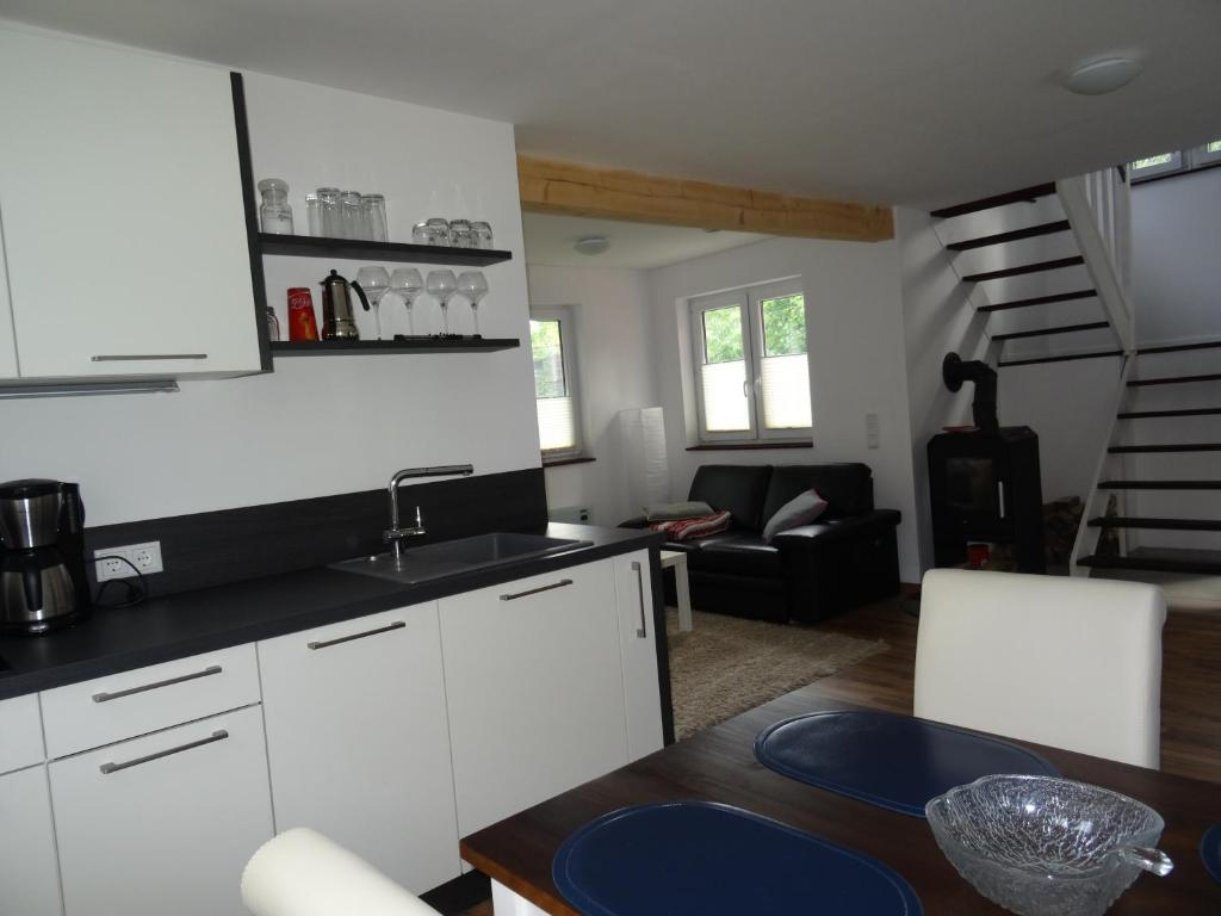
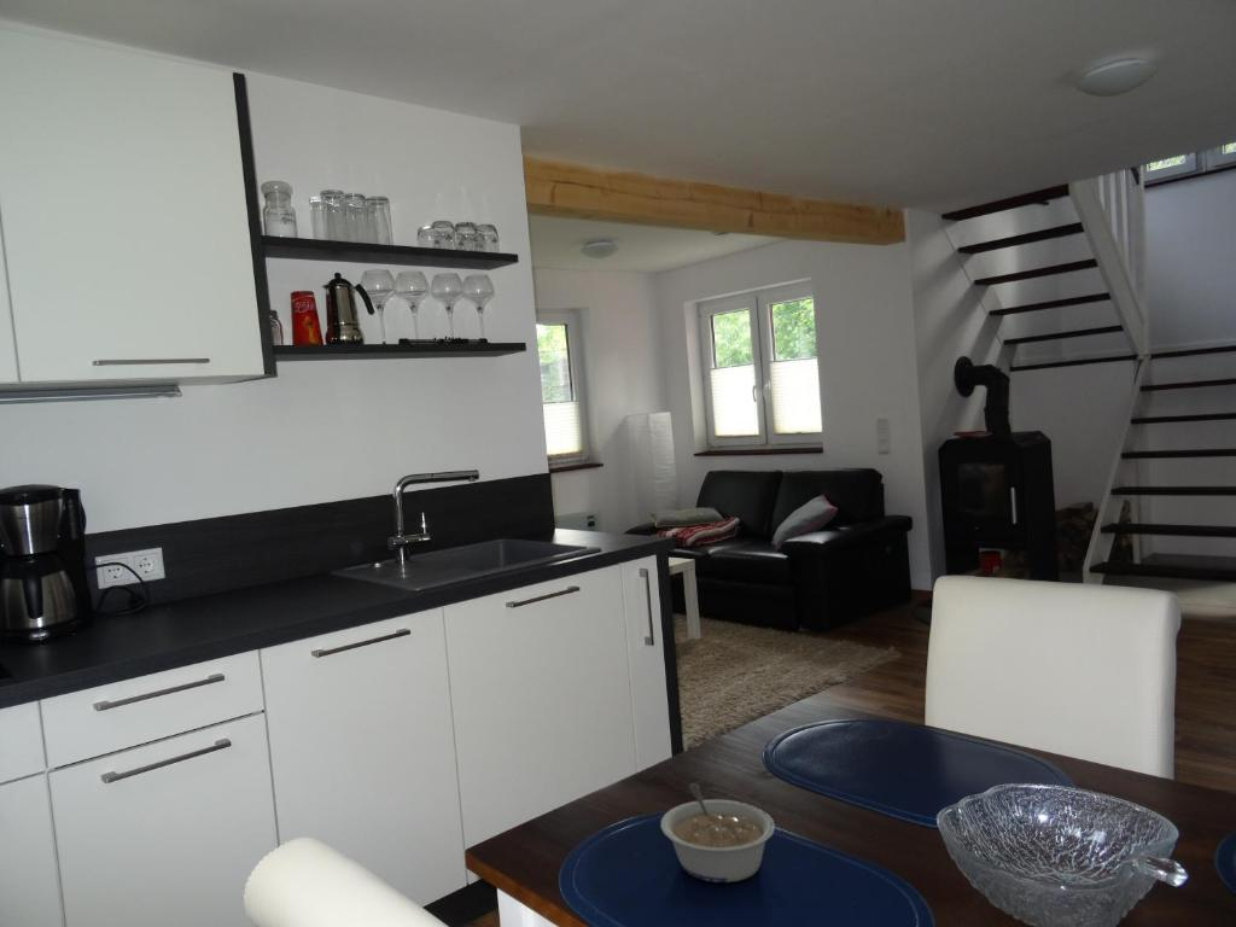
+ legume (713, 838)
